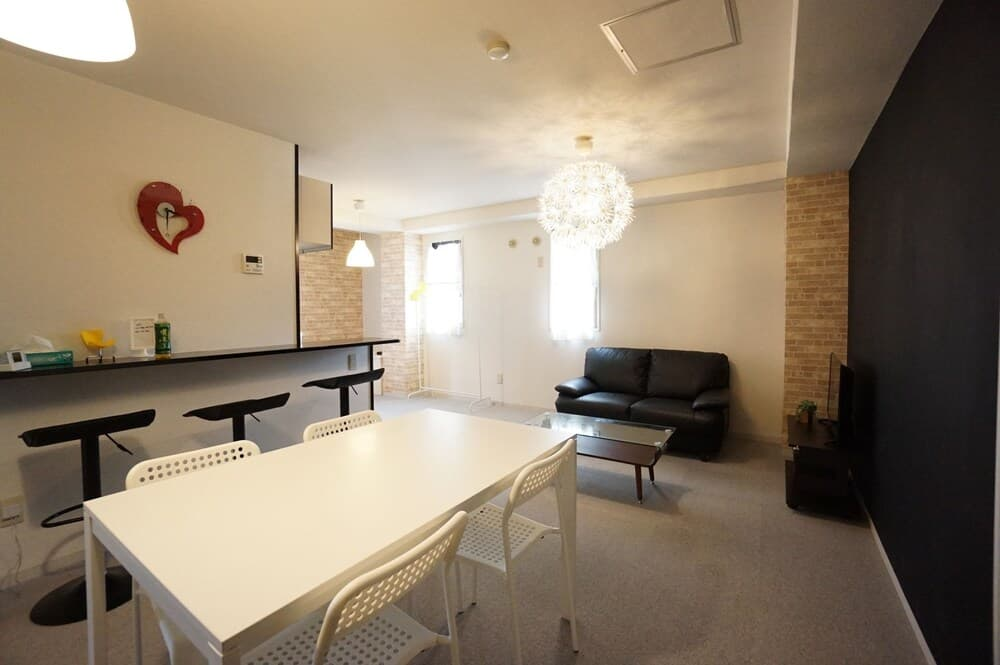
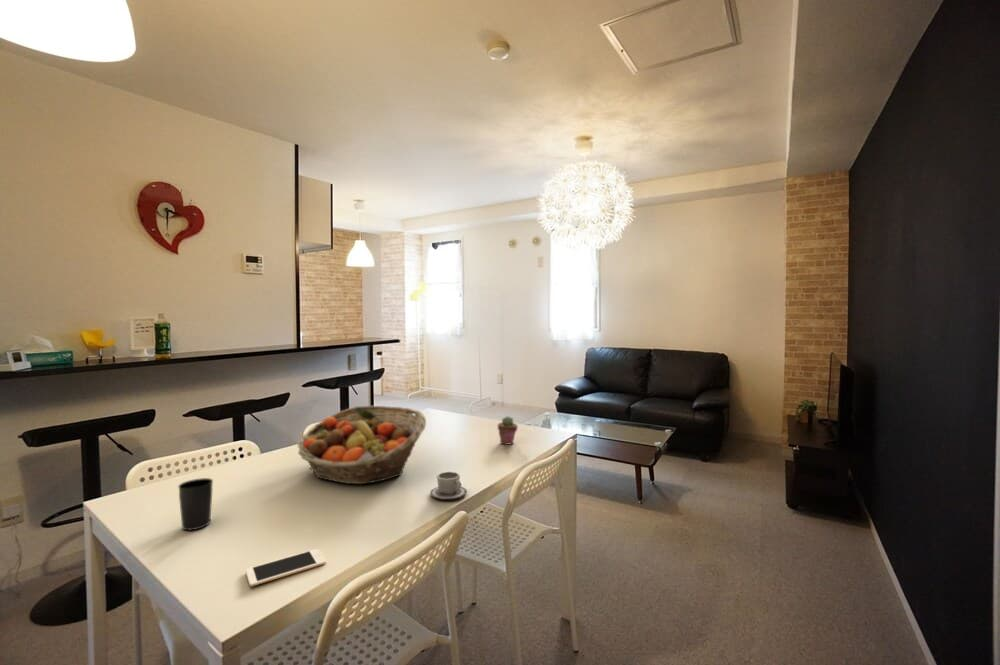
+ cup (196, 504)
+ cup (448, 484)
+ cell phone (286, 566)
+ fruit basket (363, 441)
+ potted succulent (507, 429)
